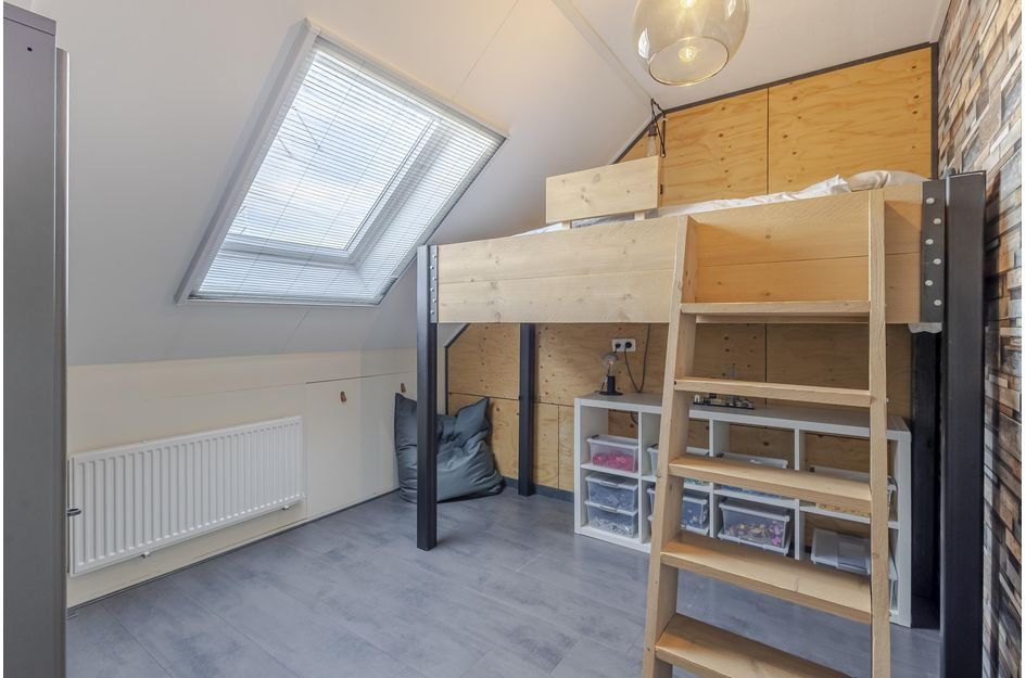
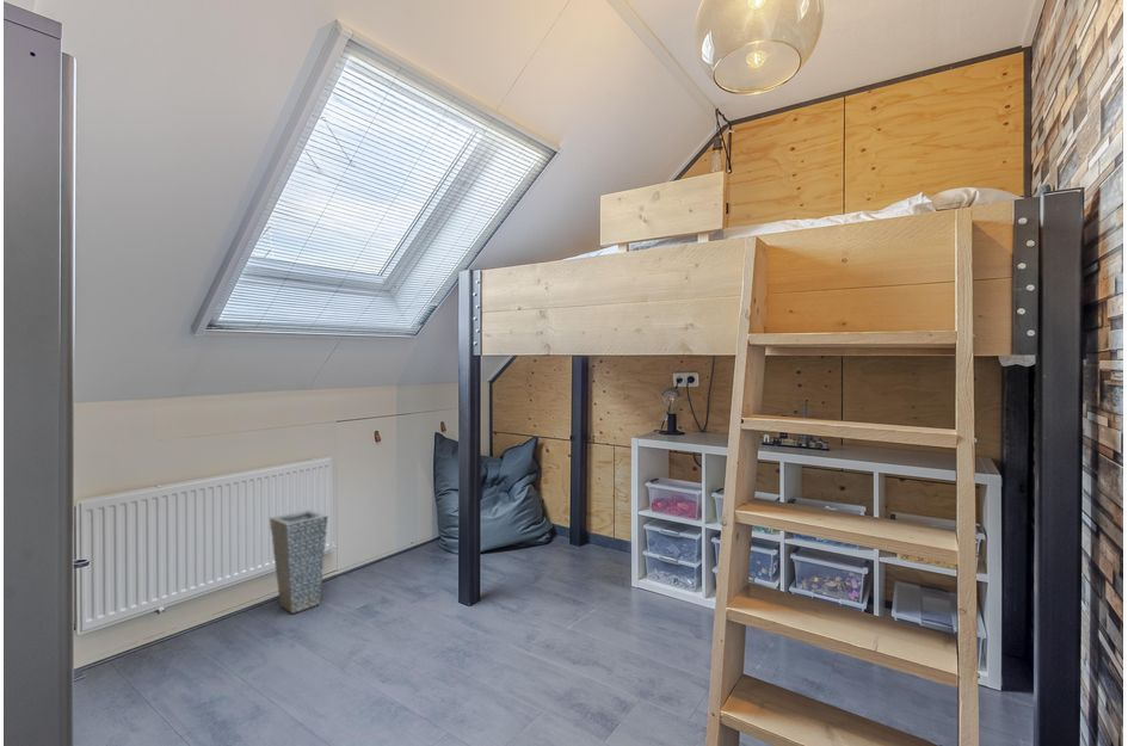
+ vase (298, 560)
